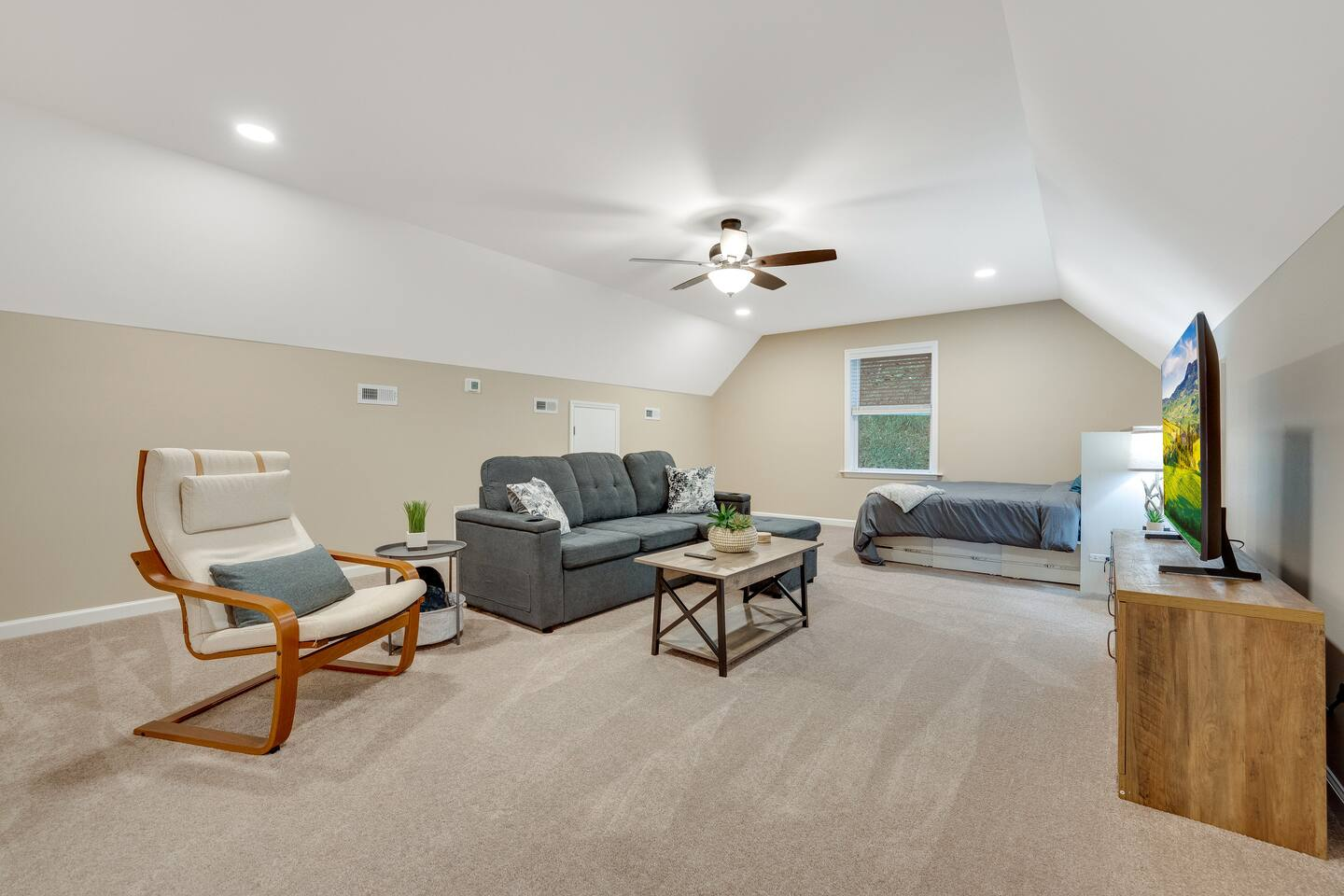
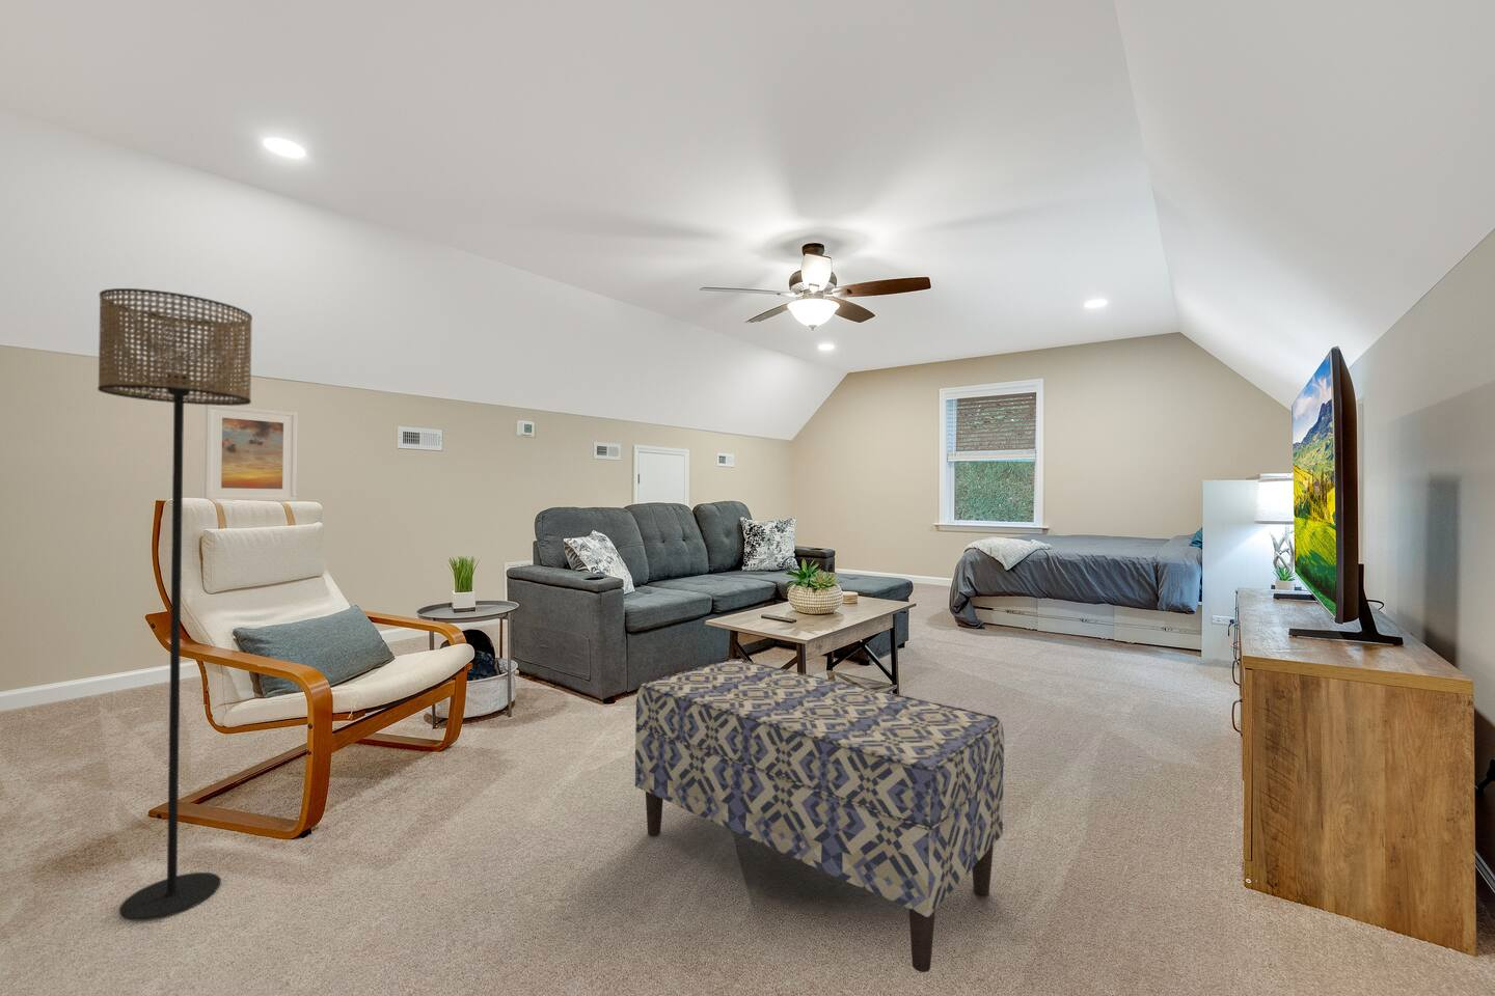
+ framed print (253, 455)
+ bench (805, 779)
+ floor lamp (176, 600)
